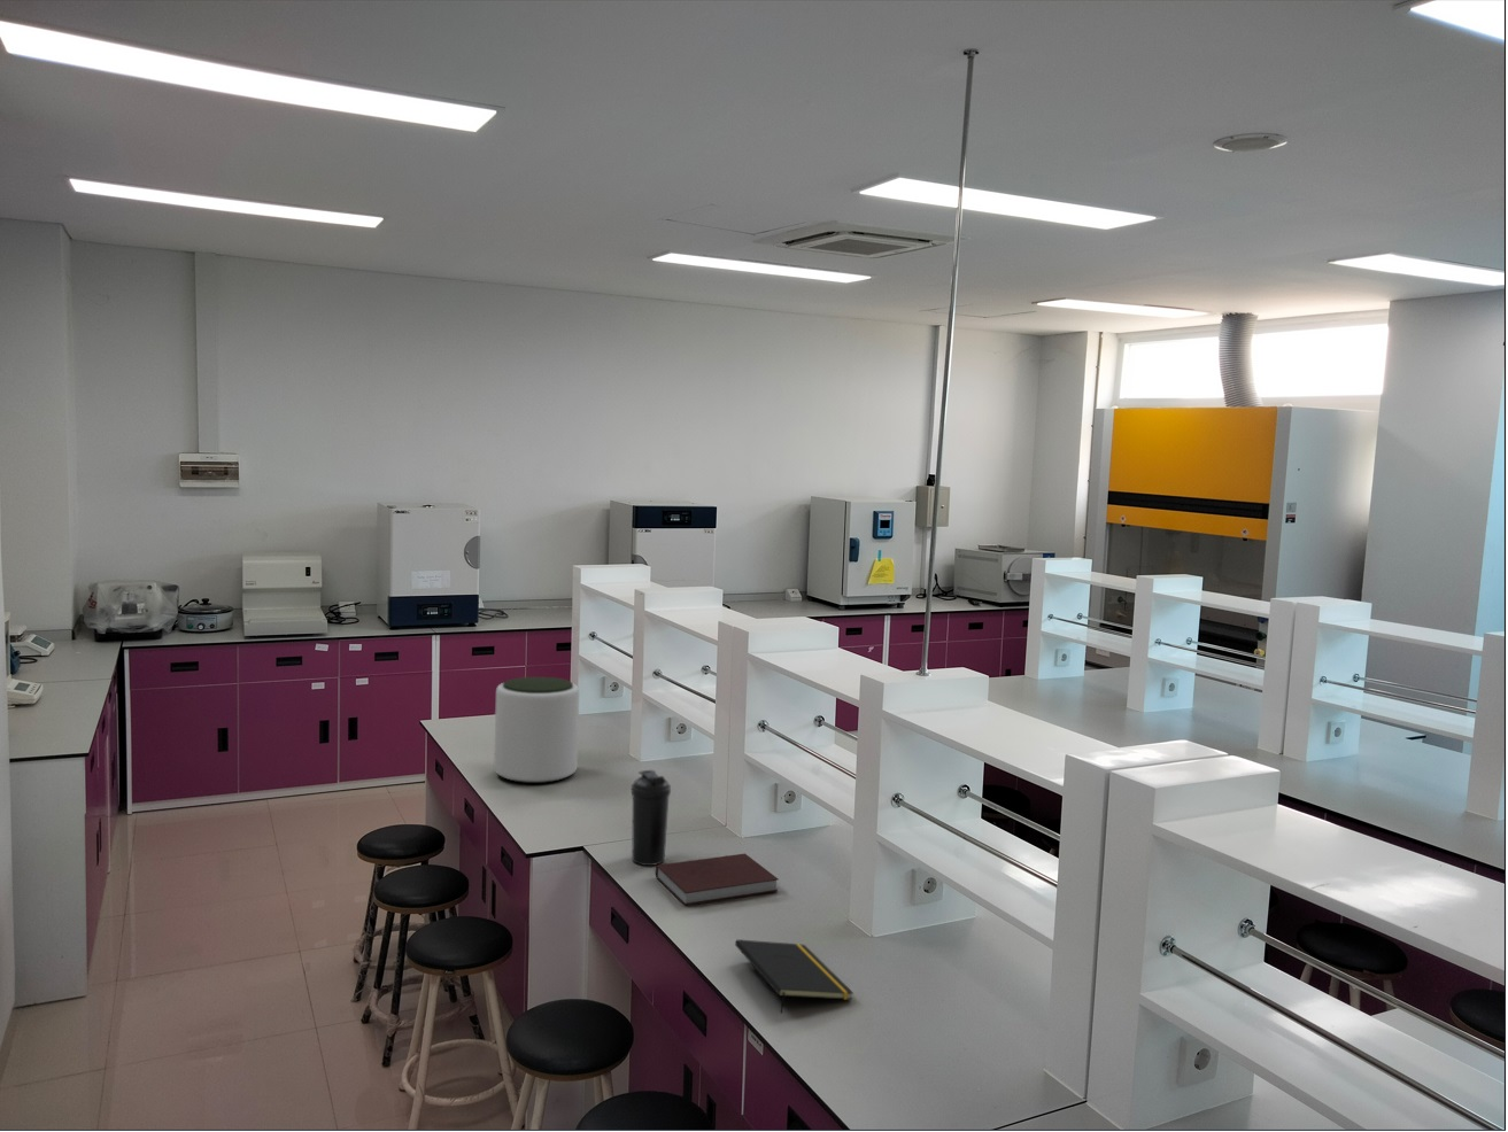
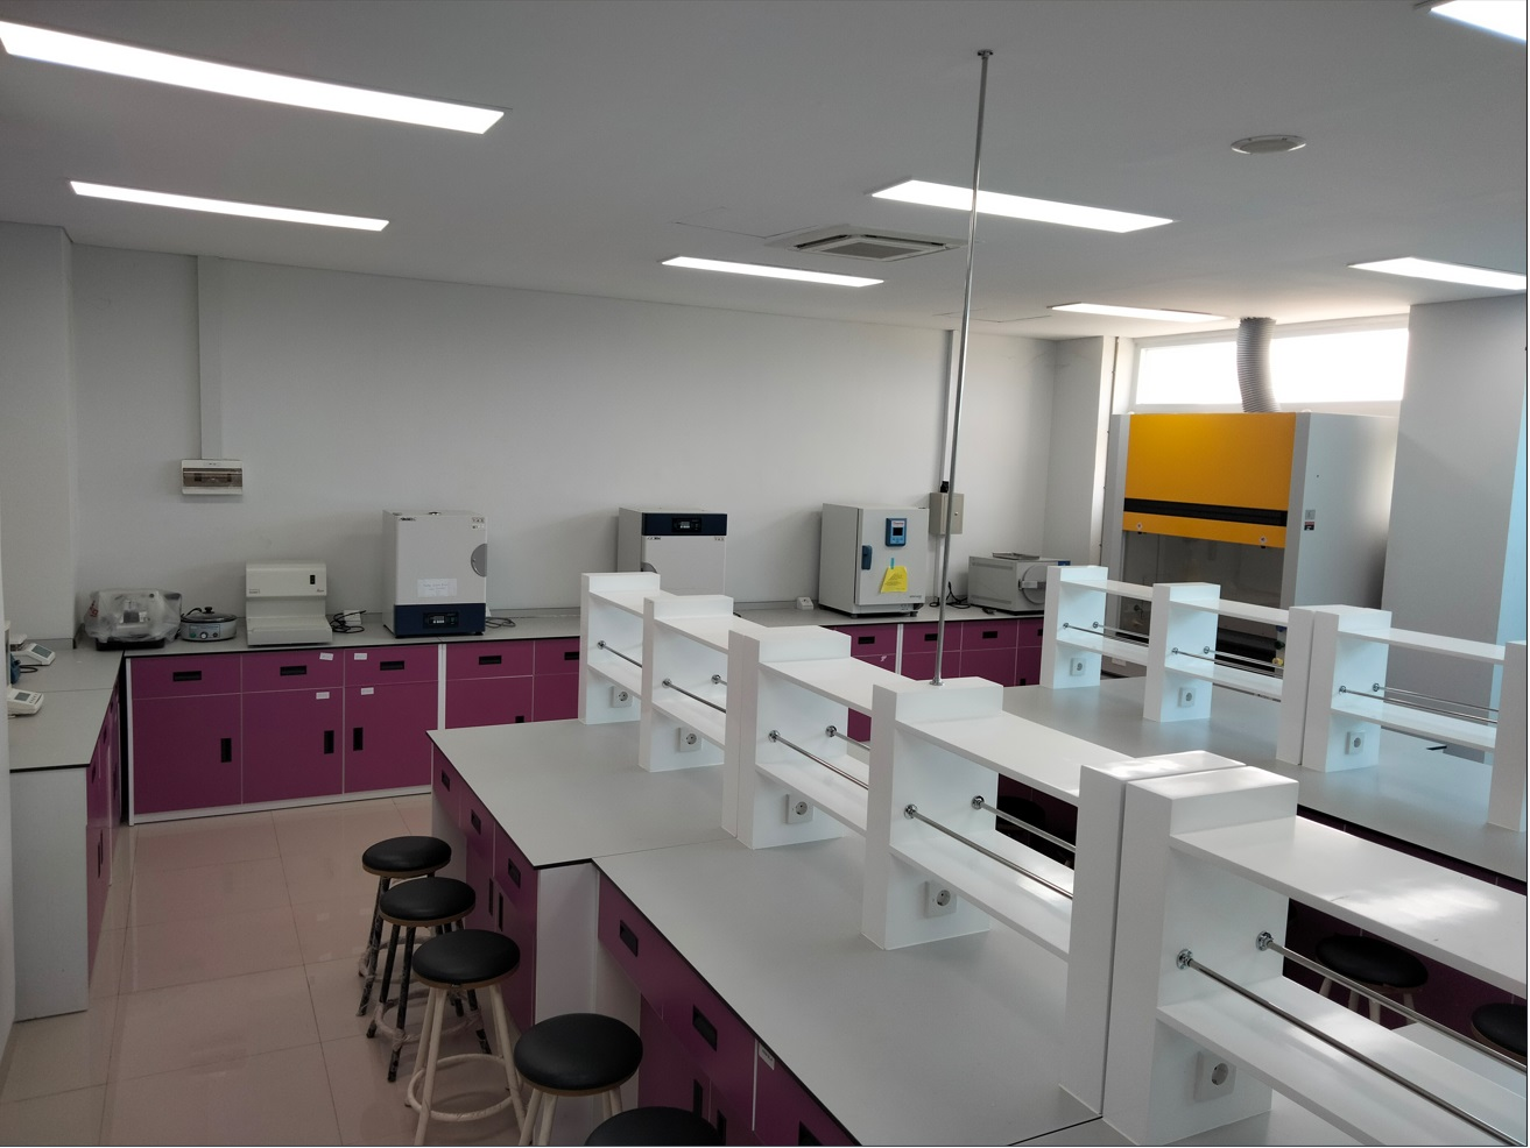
- notebook (716, 878)
- notepad (791, 968)
- plant pot (536, 728)
- water bottle (649, 816)
